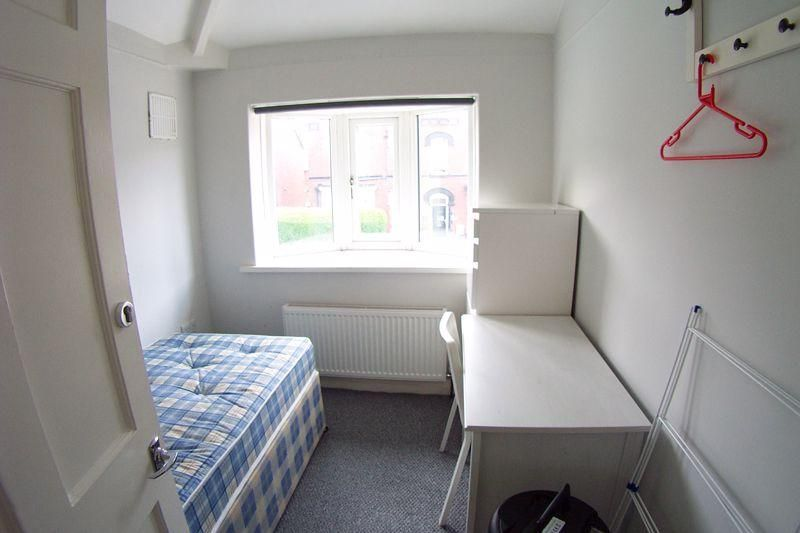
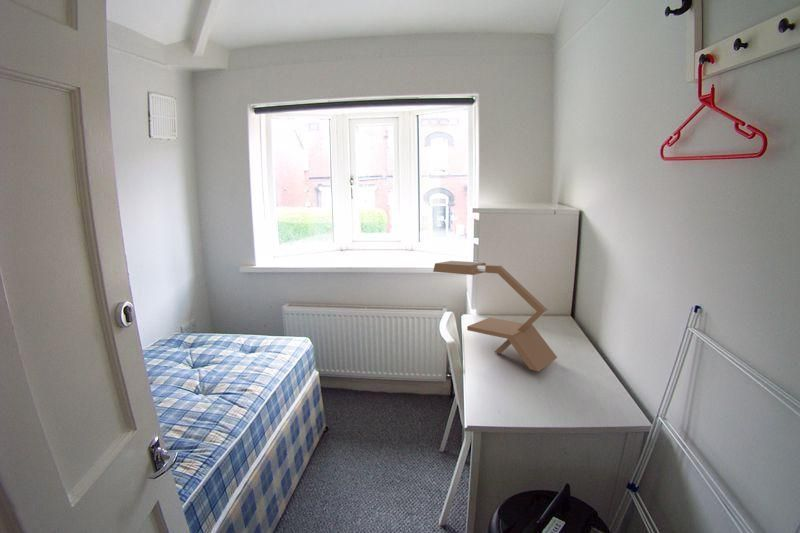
+ desk lamp (489, 317)
